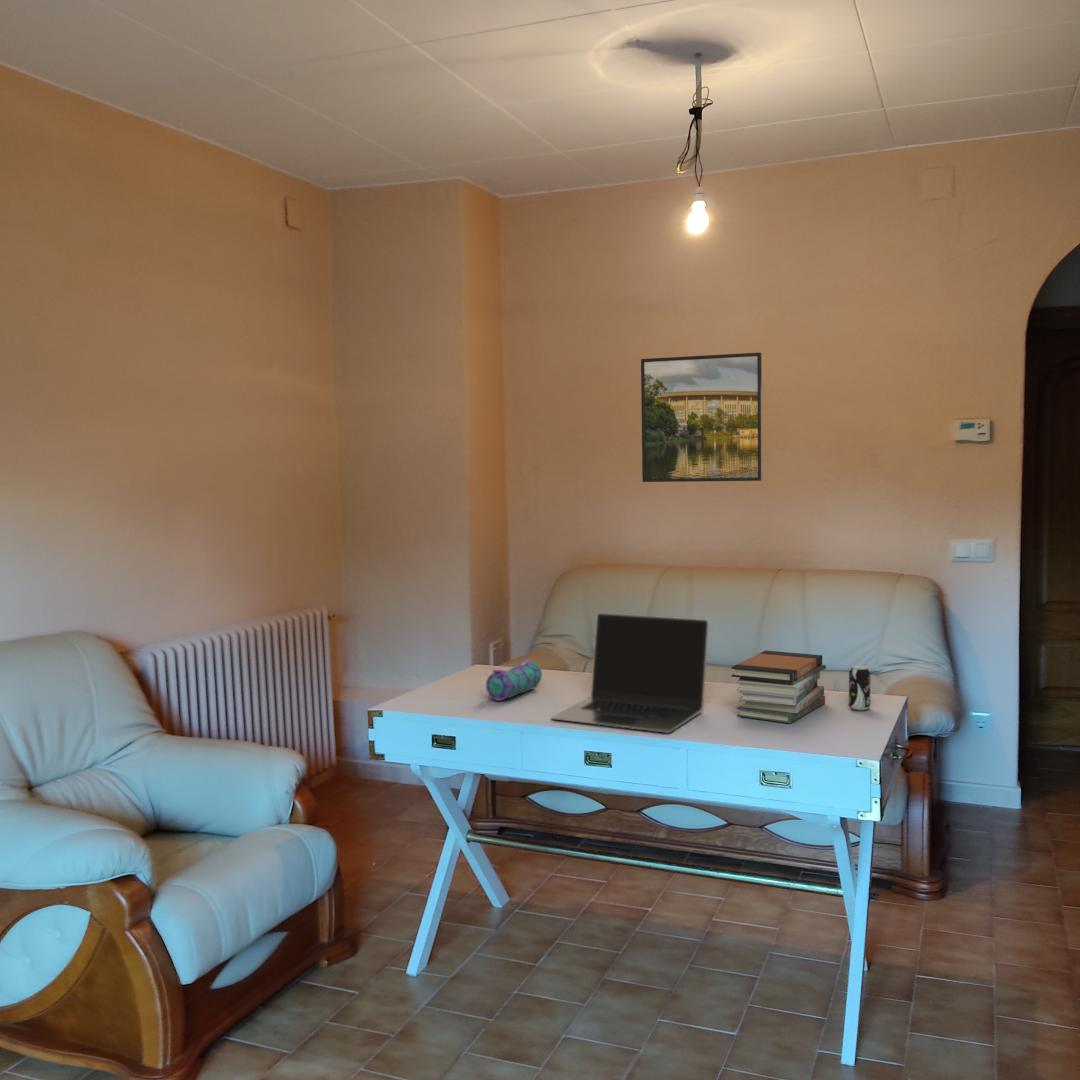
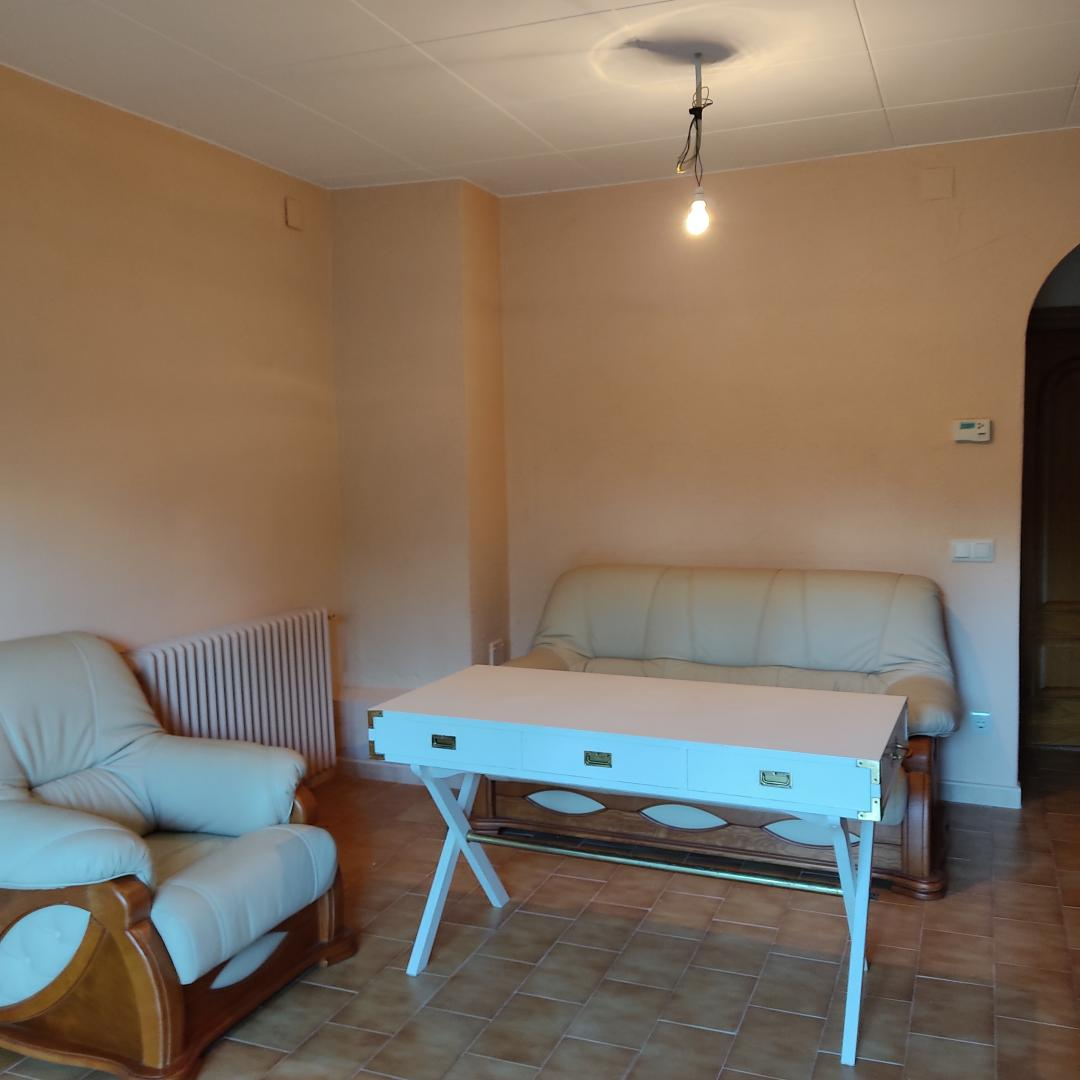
- beverage can (859, 687)
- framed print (700, 418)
- laptop (630, 669)
- book stack (779, 685)
- pencil case (514, 679)
